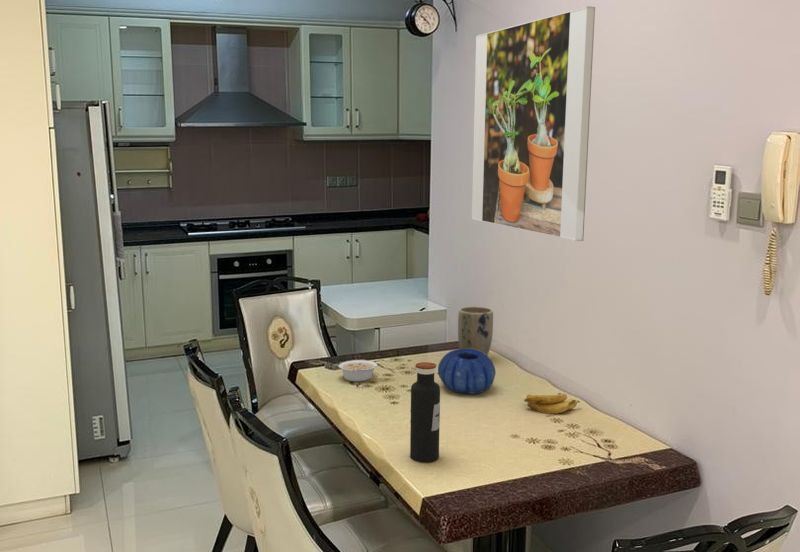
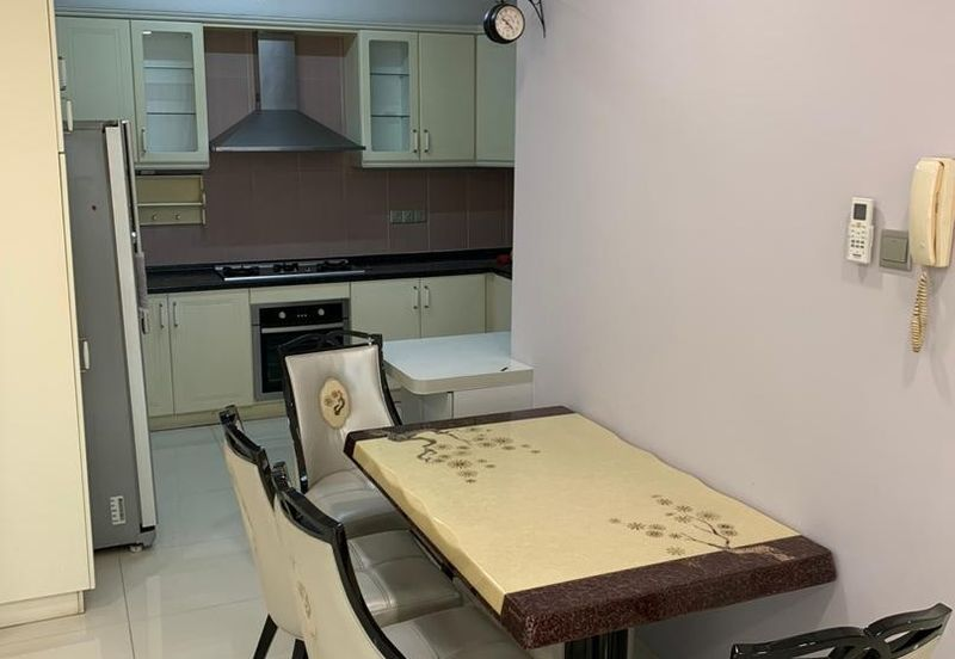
- banana (550, 399)
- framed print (524, 128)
- decorative bowl (466, 370)
- plant pot (475, 334)
- water bottle (425, 411)
- legume (359, 370)
